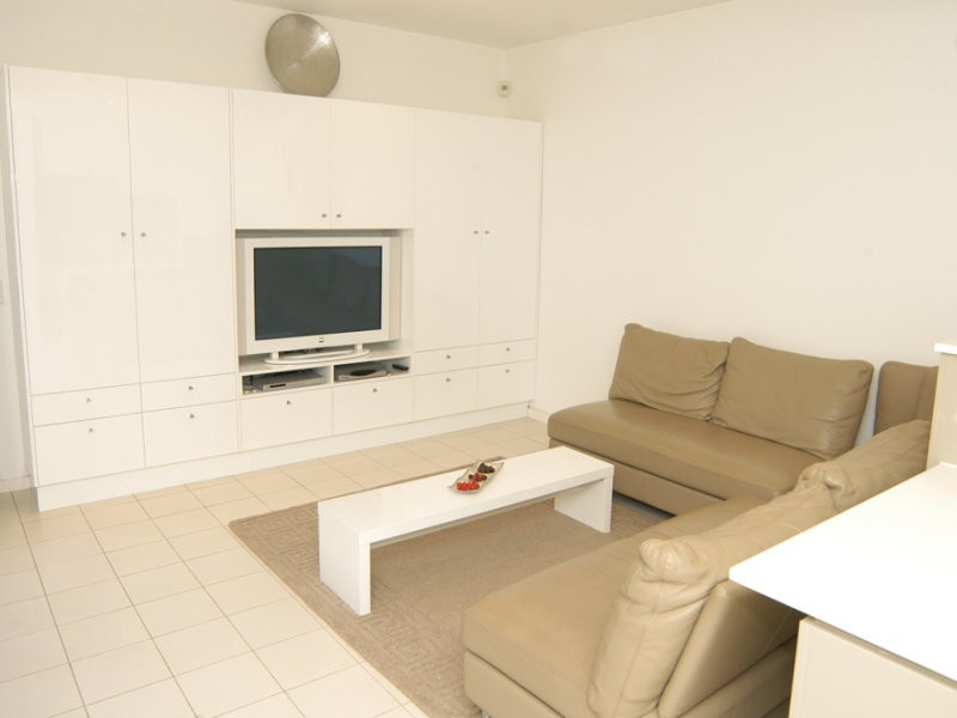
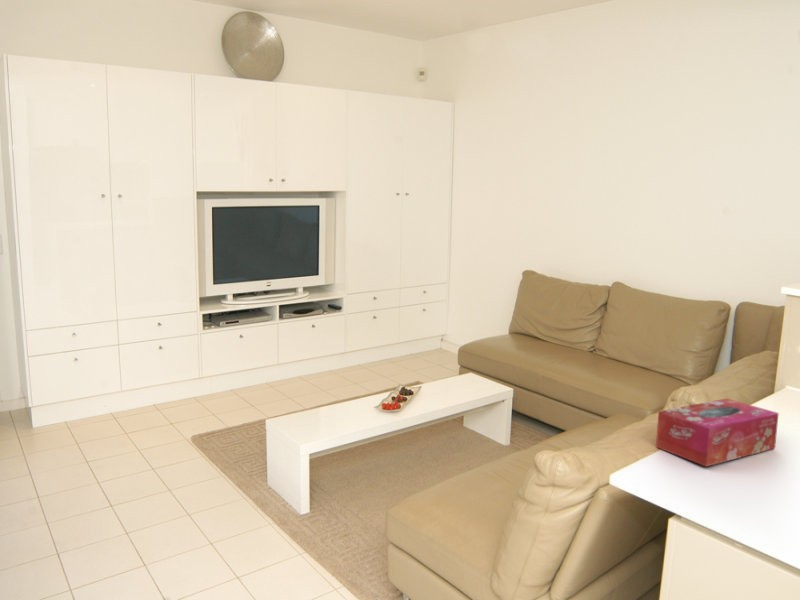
+ tissue box (717, 430)
